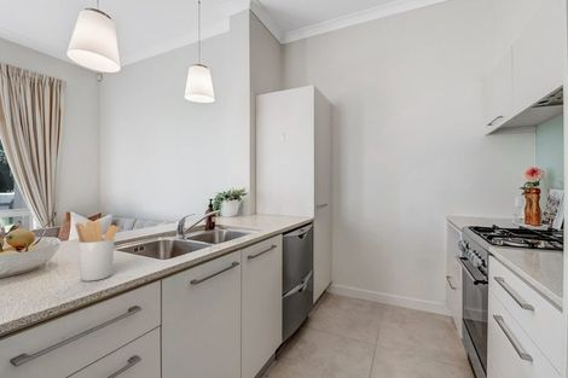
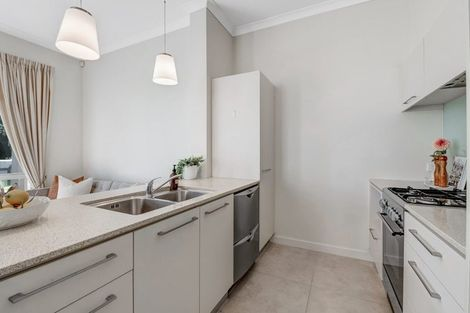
- utensil holder (93, 248)
